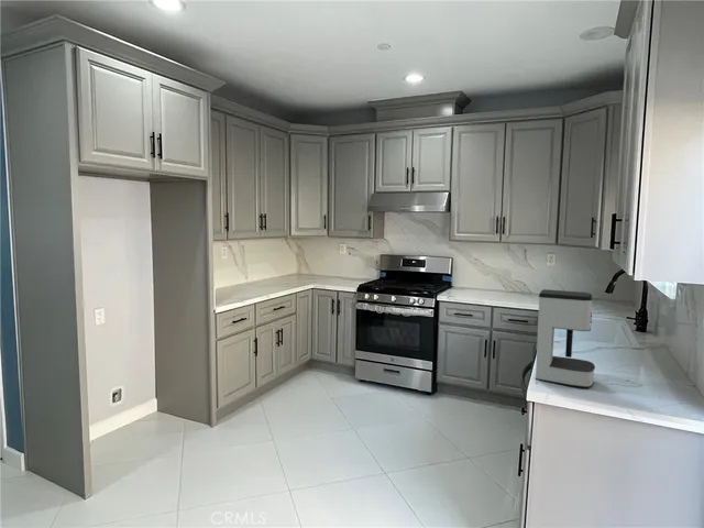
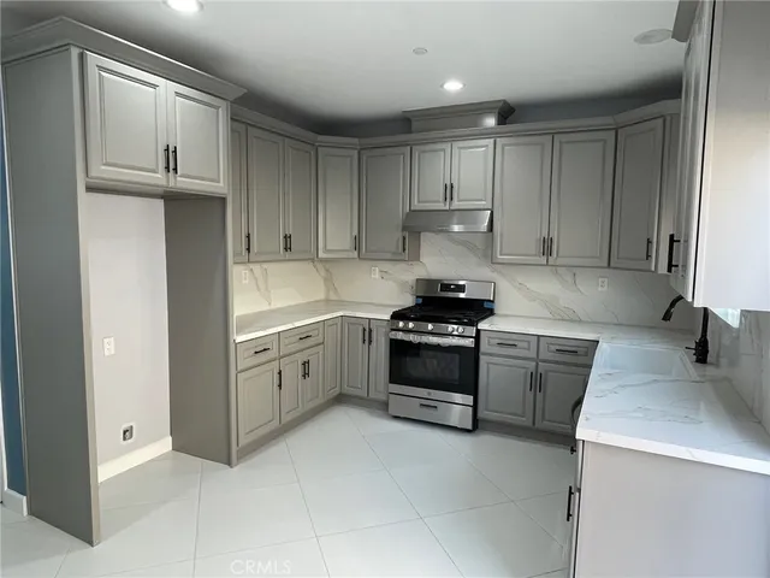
- coffee maker (566, 334)
